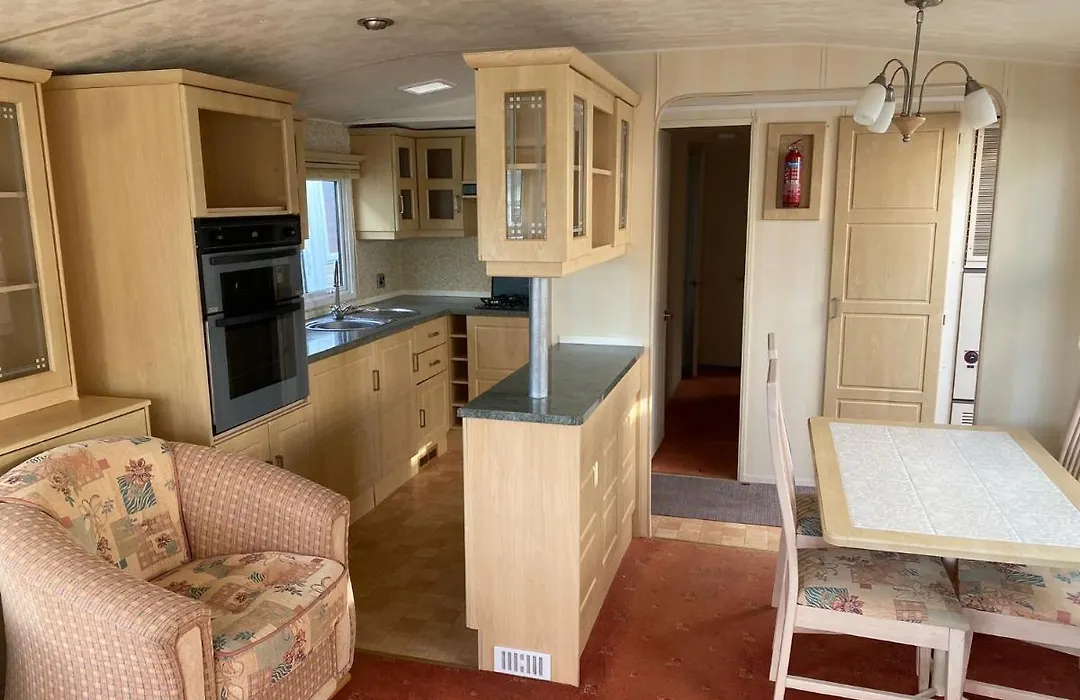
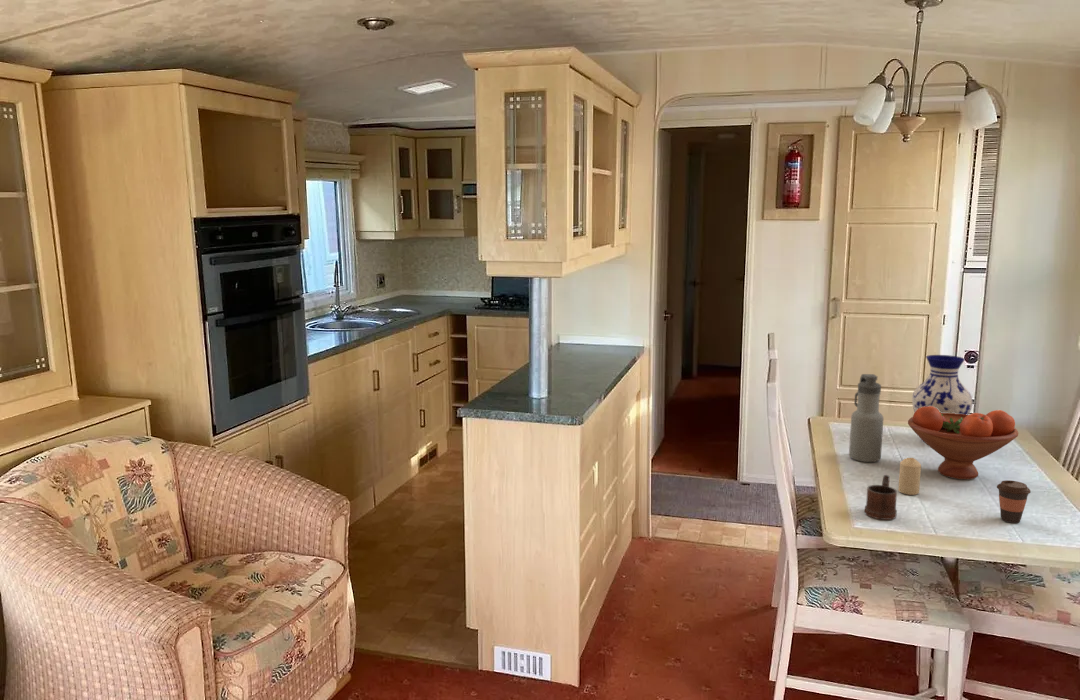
+ water bottle (867, 416)
+ candle (909, 475)
+ coffee cup (1012, 502)
+ vase (941, 399)
+ fruit bowl (960, 440)
+ mug (882, 496)
